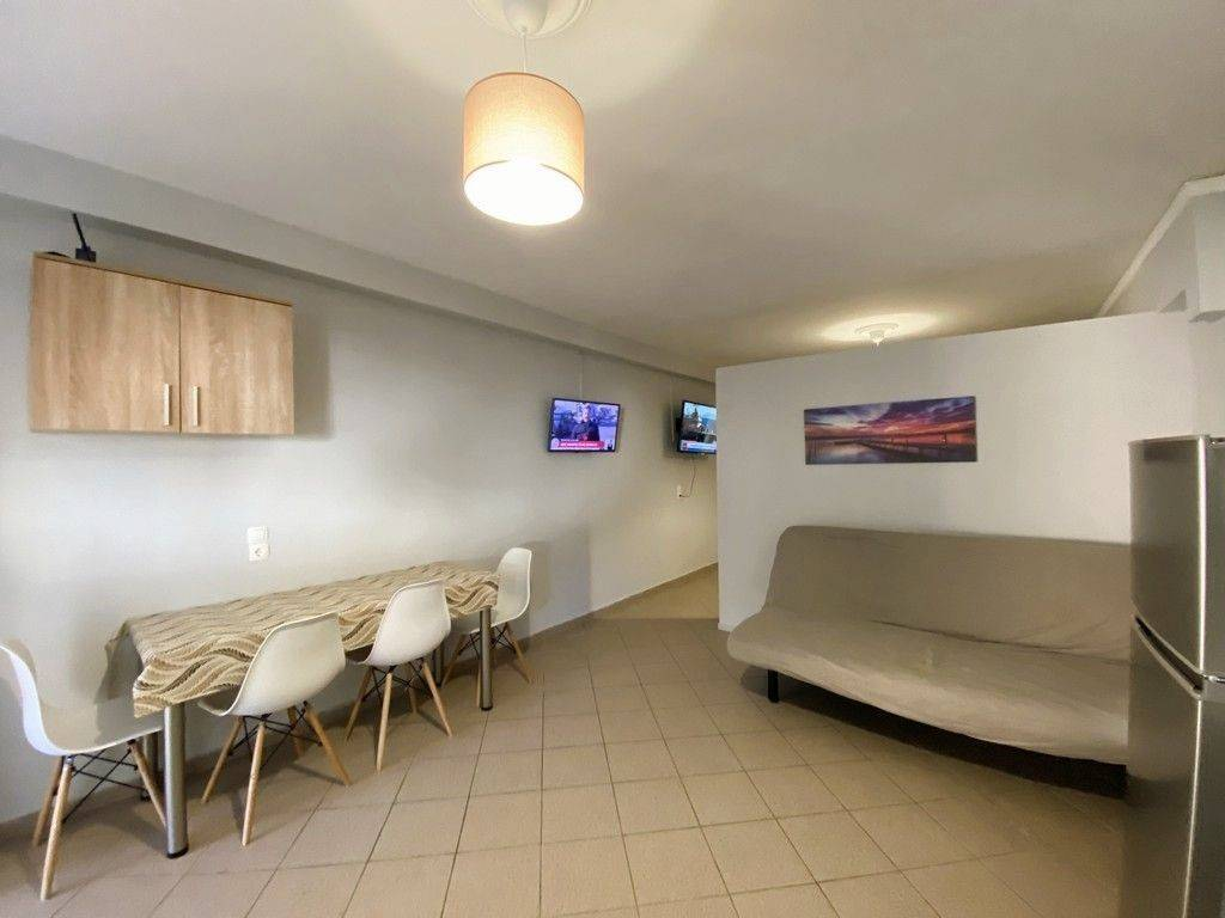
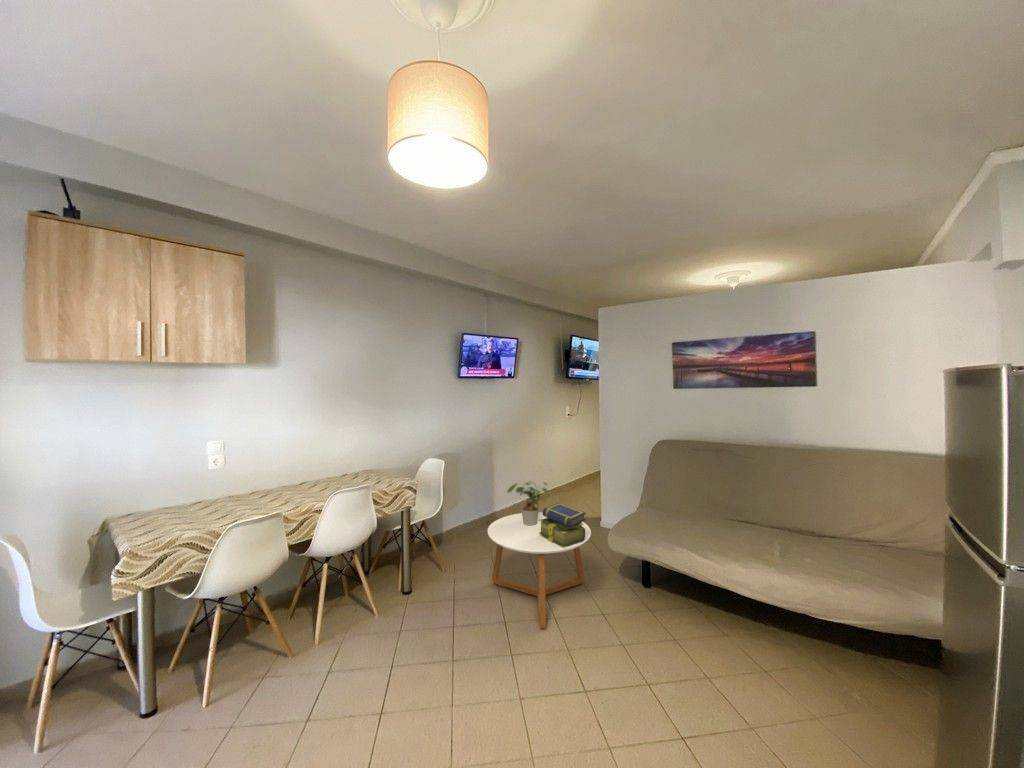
+ potted plant (534, 501)
+ stack of books (563, 523)
+ coffee table (541, 562)
